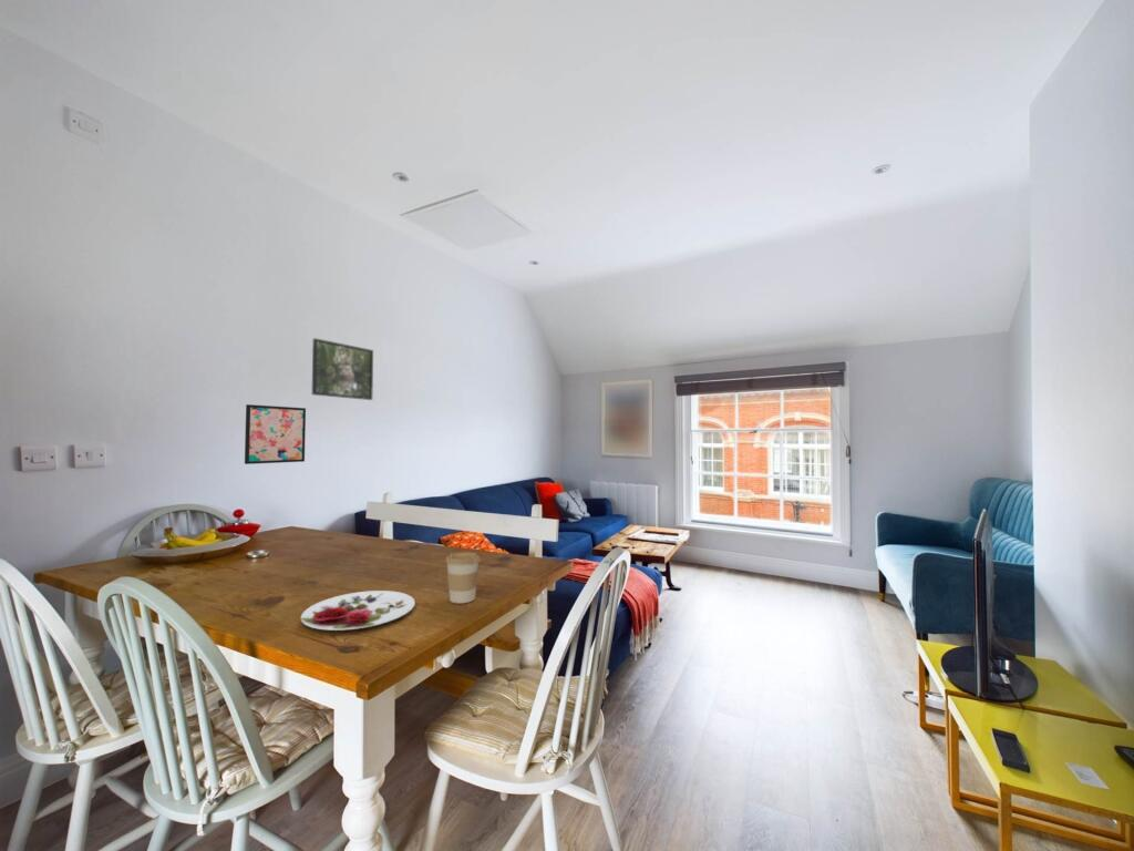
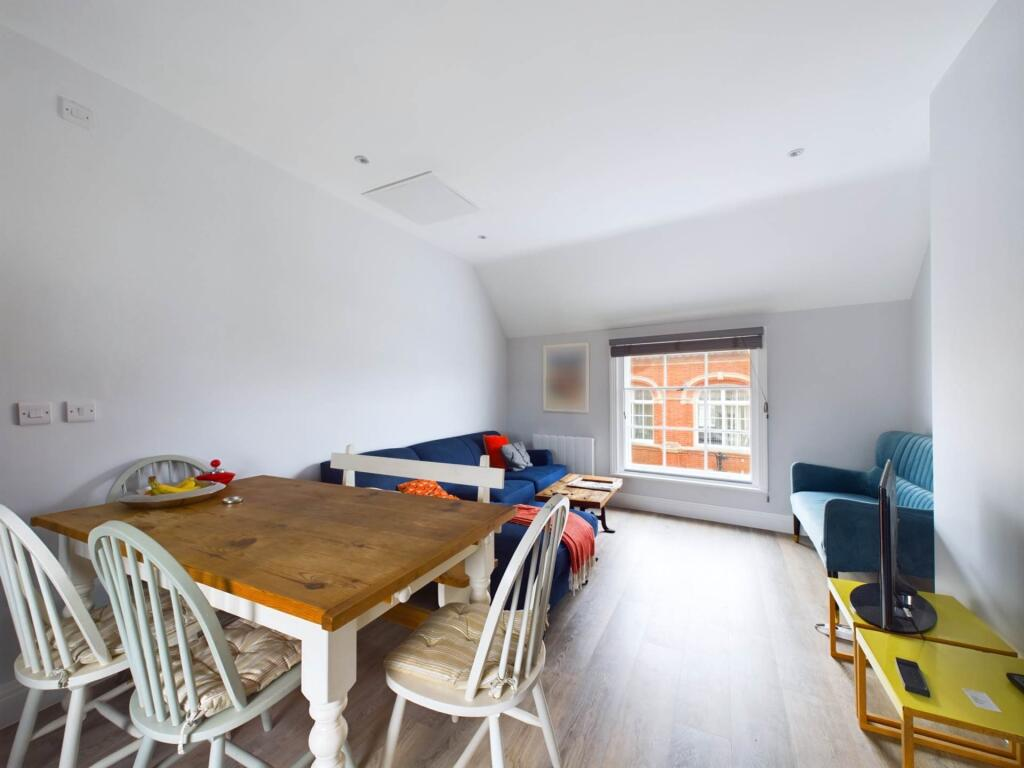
- plate (360, 607)
- coffee cup (462, 575)
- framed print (344, 370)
- wall art (276, 434)
